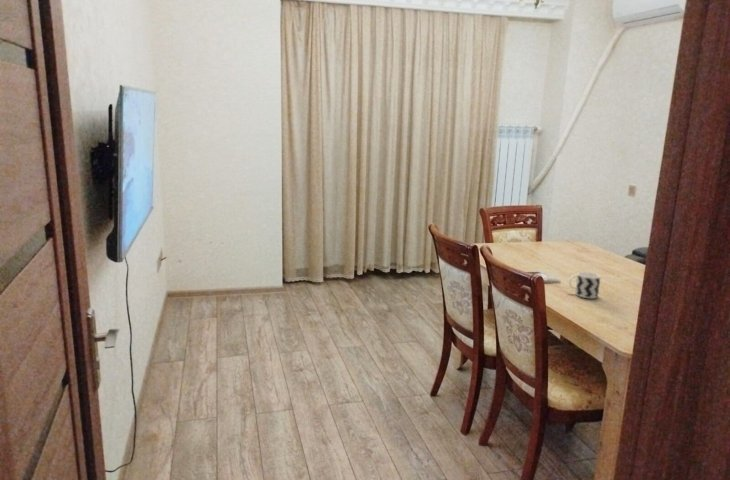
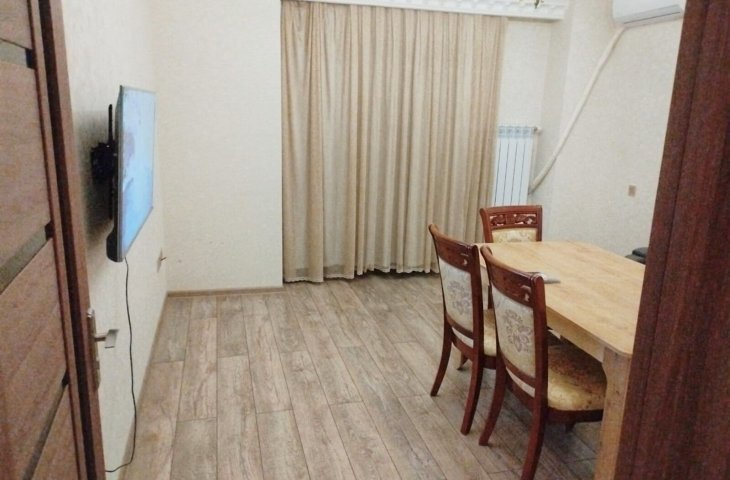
- cup (583, 284)
